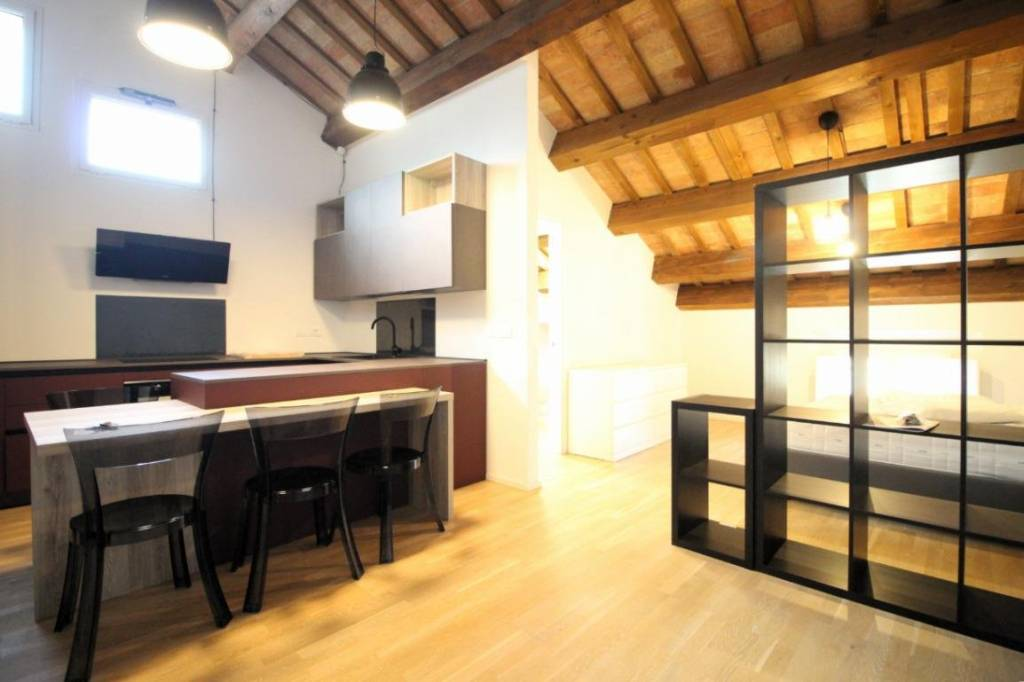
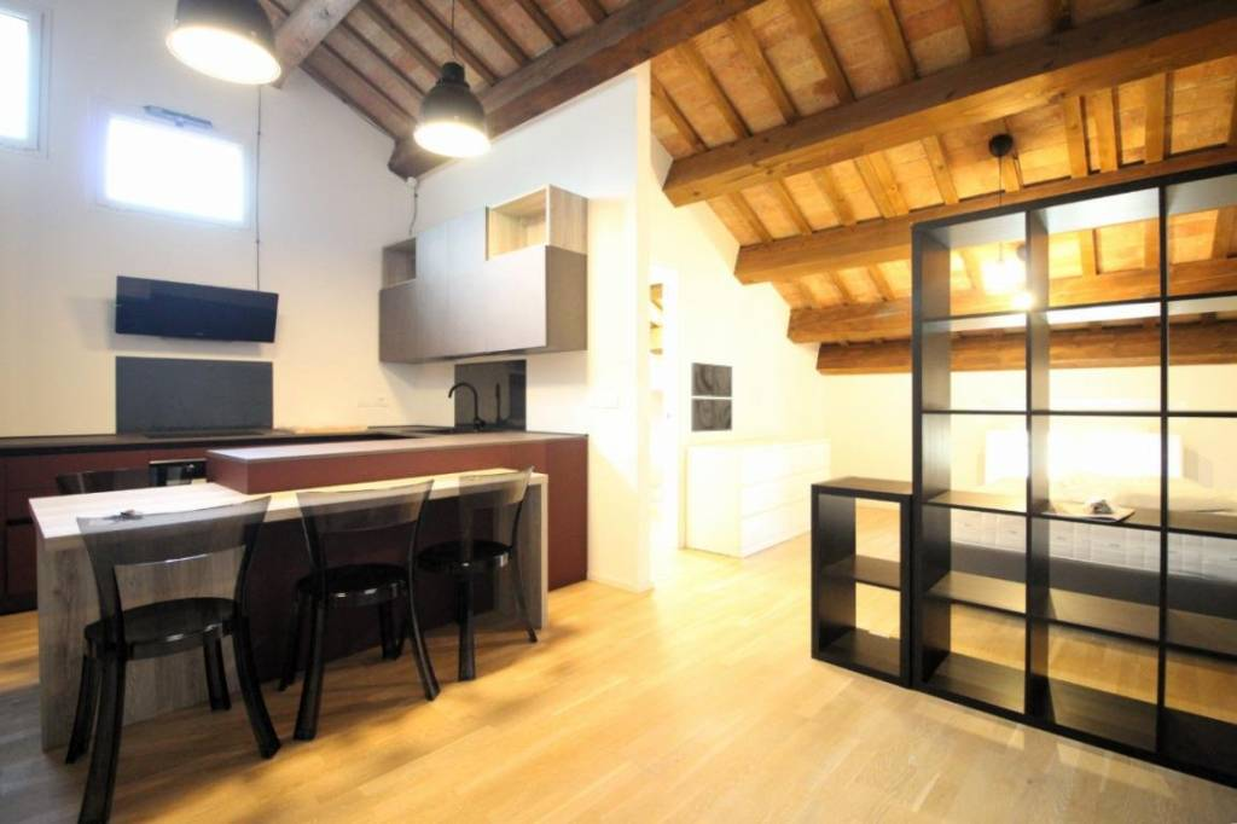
+ wall art (712, 396)
